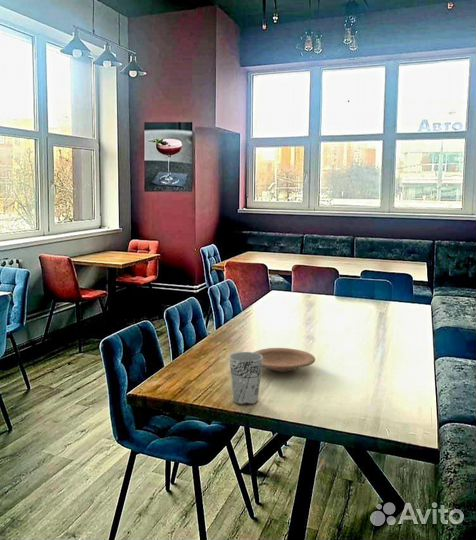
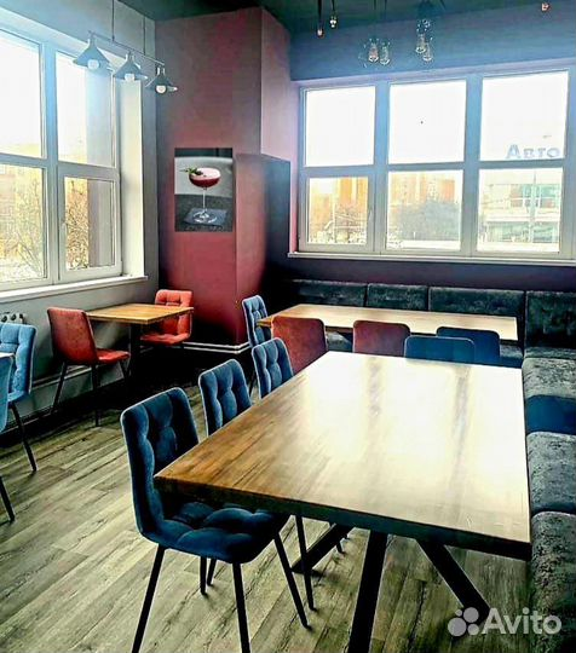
- plate (281, 361)
- cup (245, 378)
